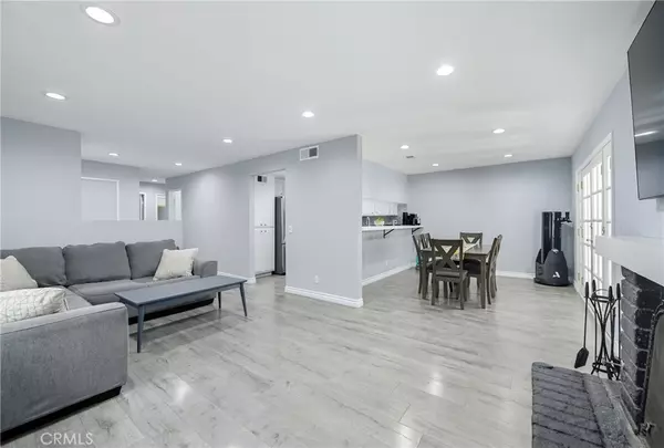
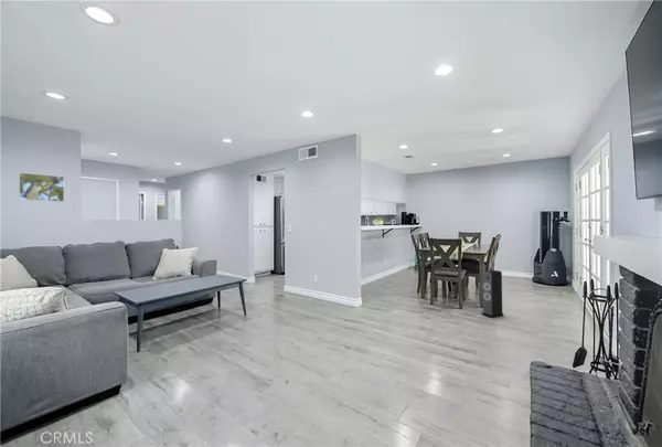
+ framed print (42, 188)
+ speaker (492, 292)
